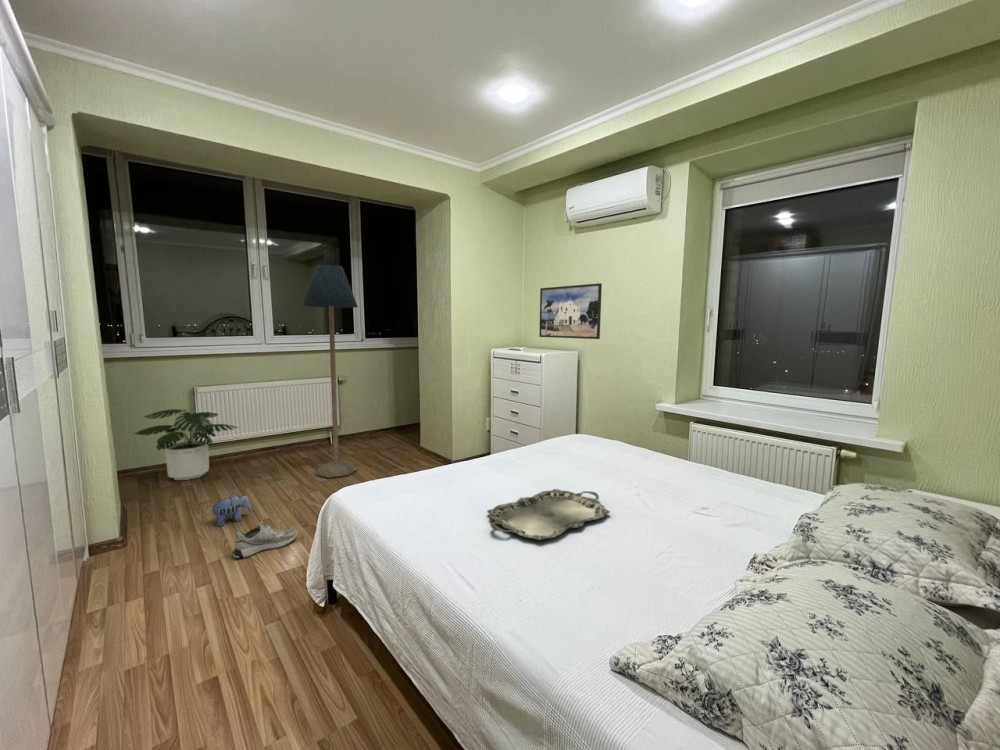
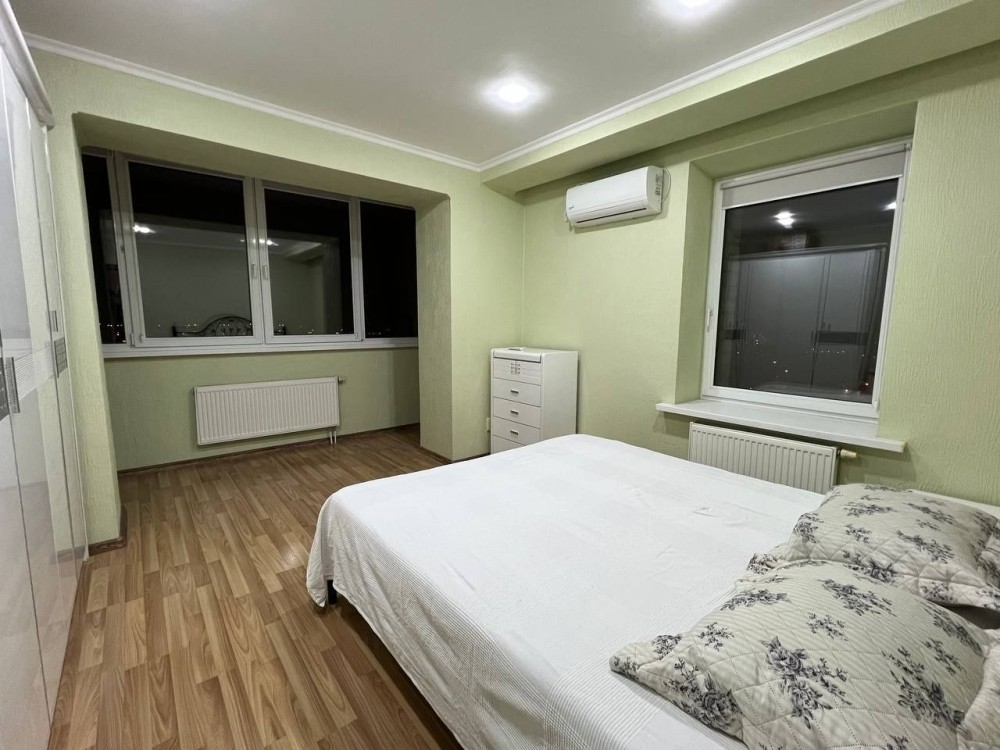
- serving tray (548, 511)
- plush toy (231, 508)
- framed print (568, 312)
- floor lamp (333, 371)
- sneaker (265, 533)
- potted plant (189, 443)
